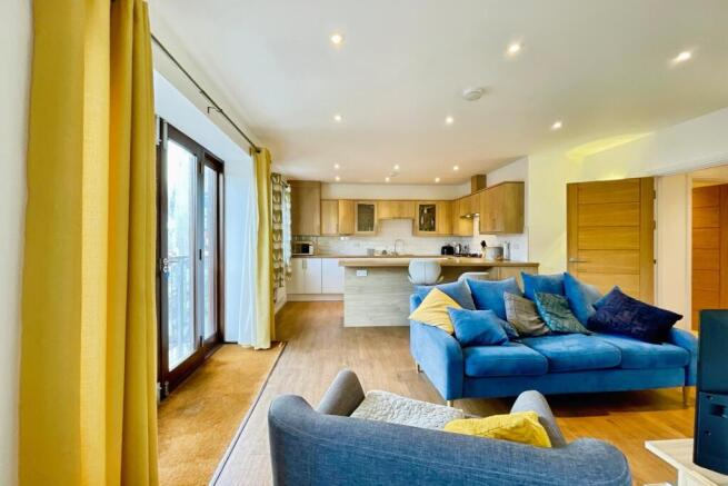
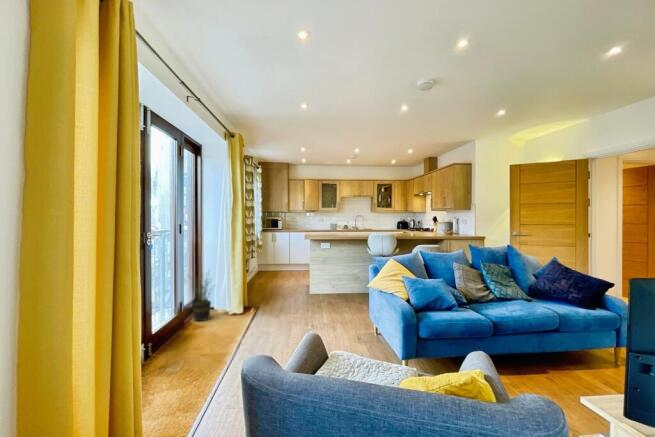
+ potted plant (200, 294)
